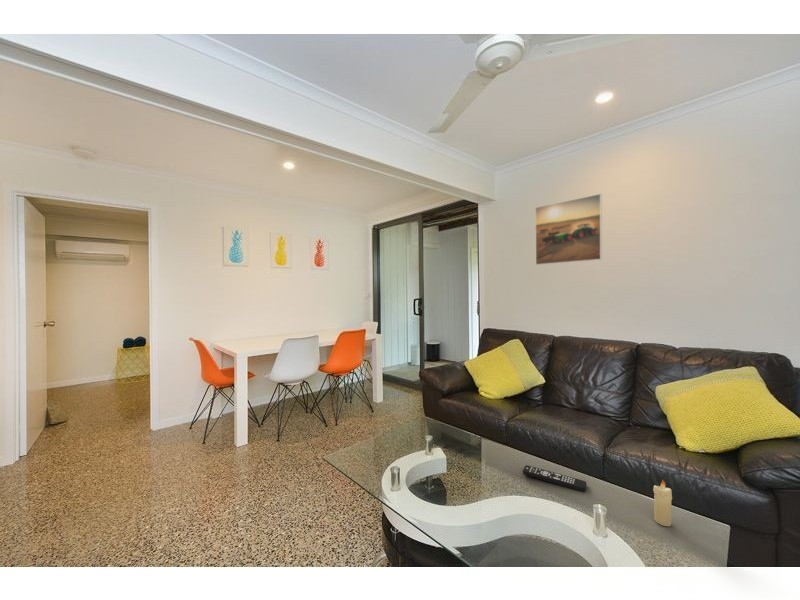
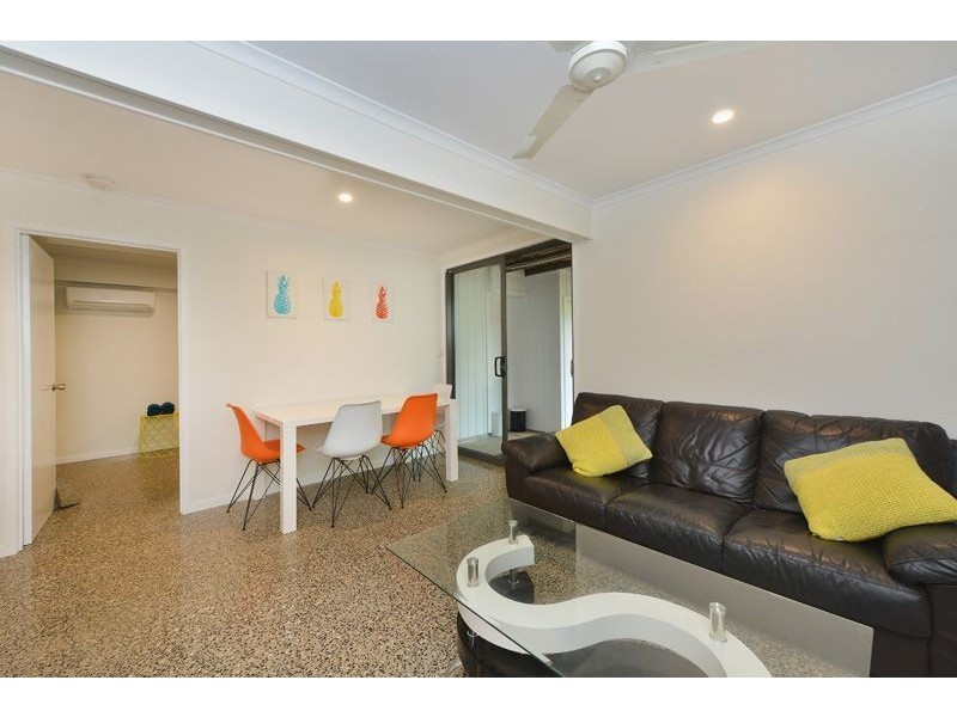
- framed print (566, 231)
- remote control (553, 478)
- candle (662, 500)
